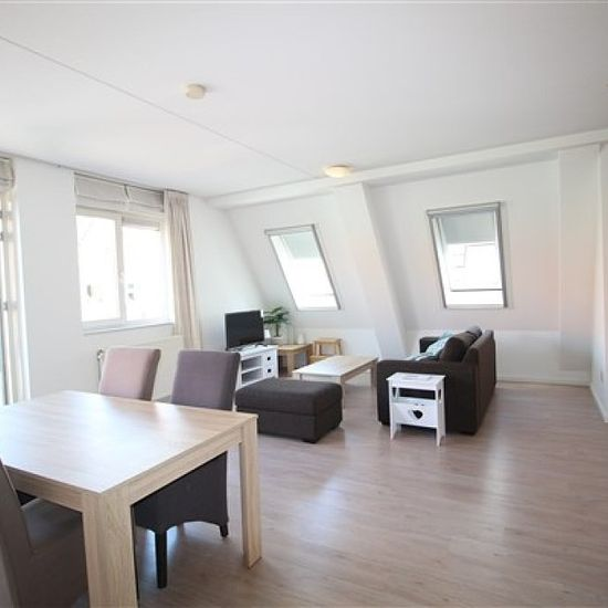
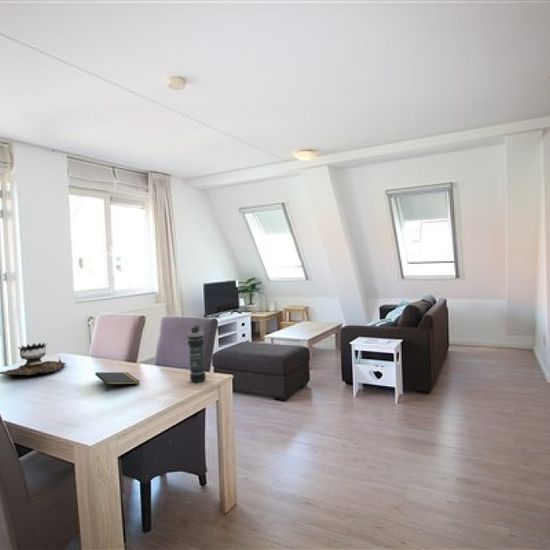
+ smoke grenade (197, 352)
+ notepad (117, 378)
+ brazier (33, 358)
